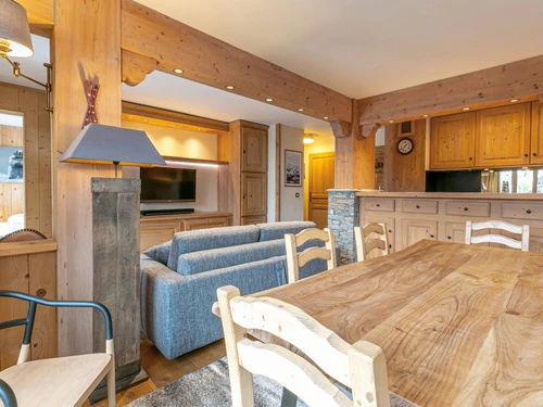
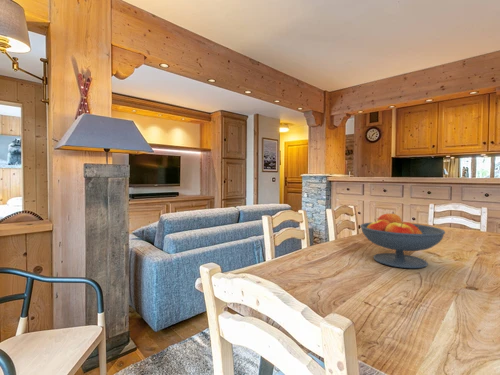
+ fruit bowl (399, 238)
